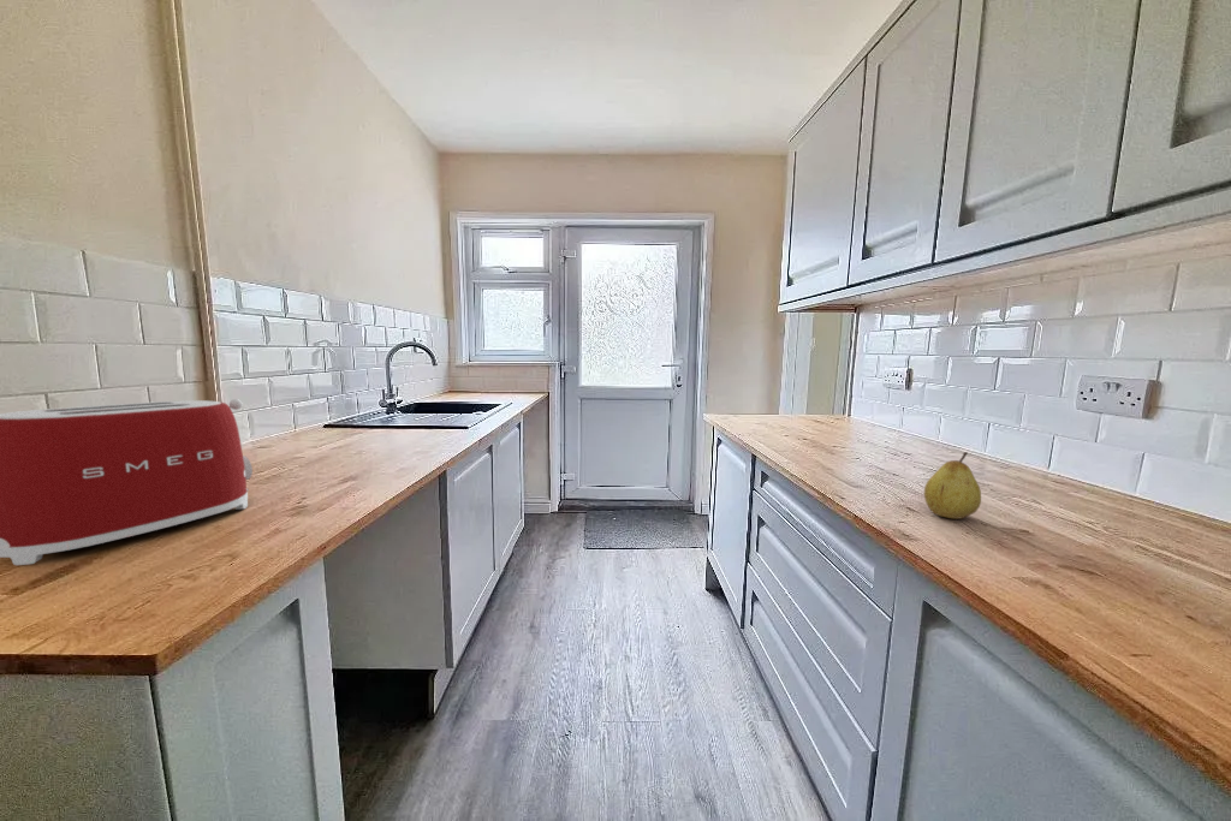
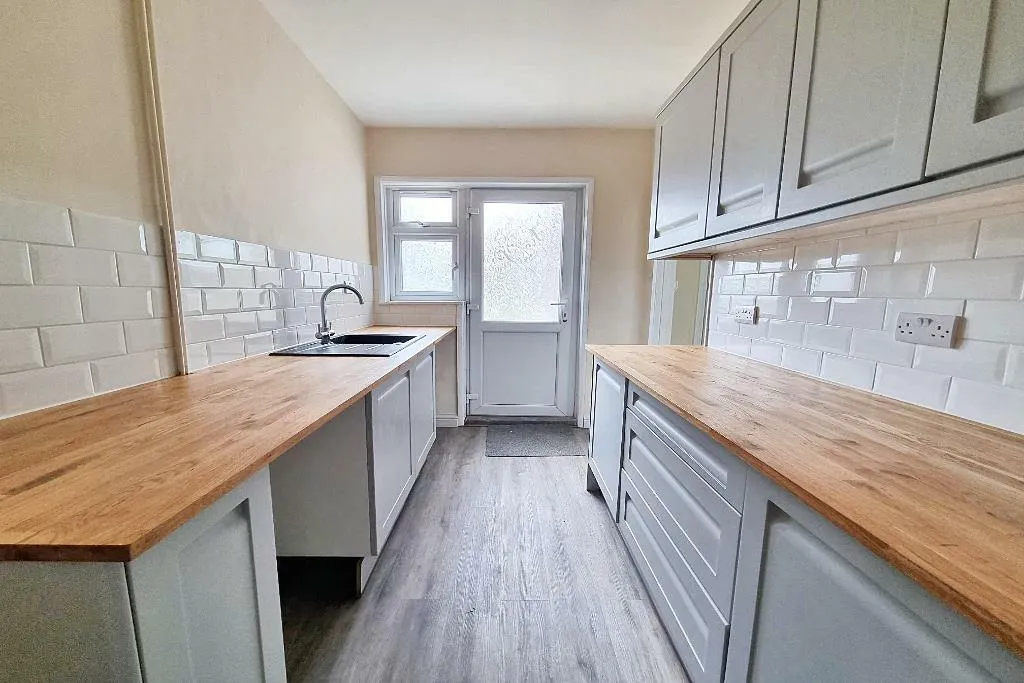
- toaster (133, 465)
- fruit (952, 483)
